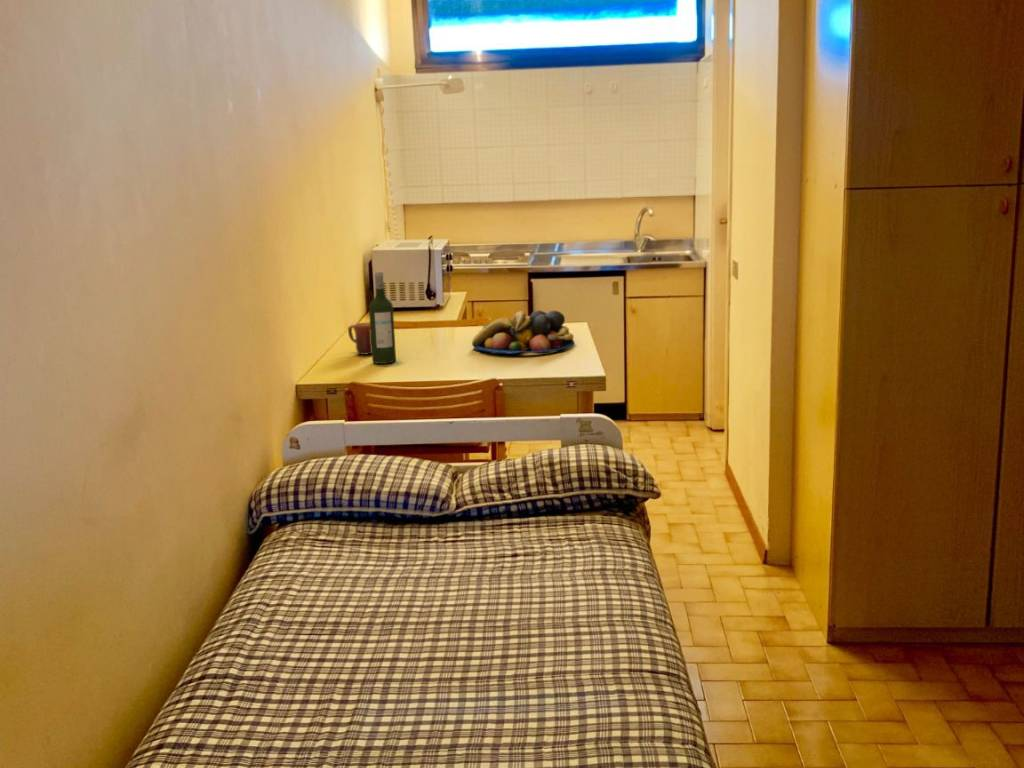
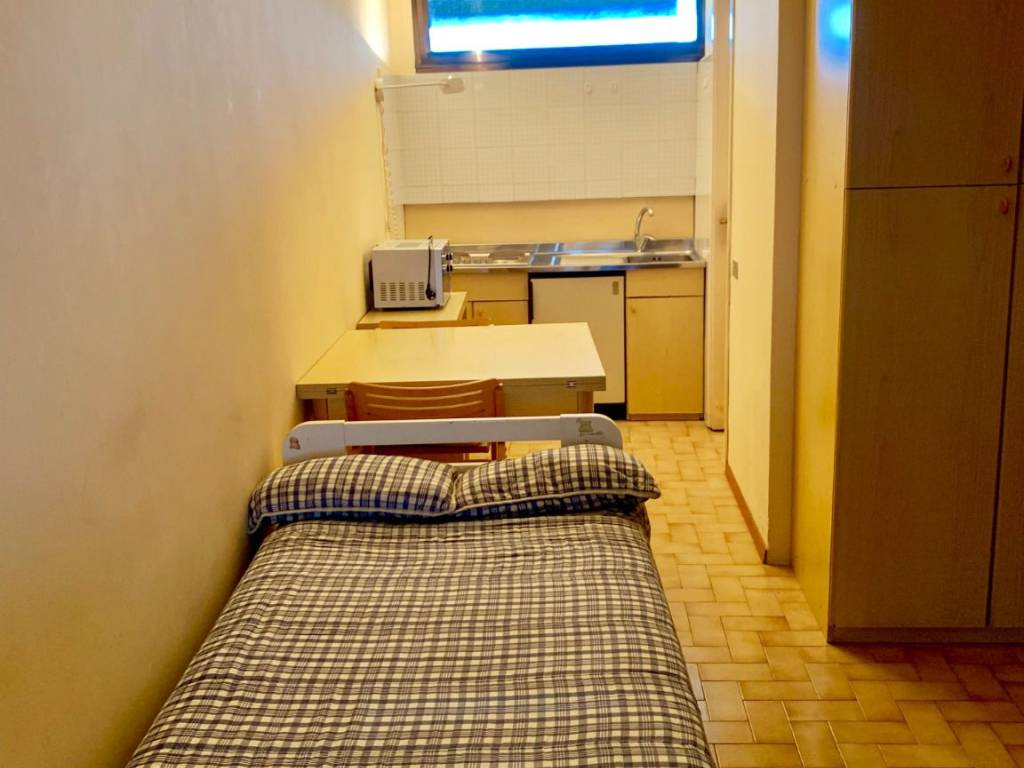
- fruit bowl (523, 328)
- wine bottle (381, 317)
- mug (362, 338)
